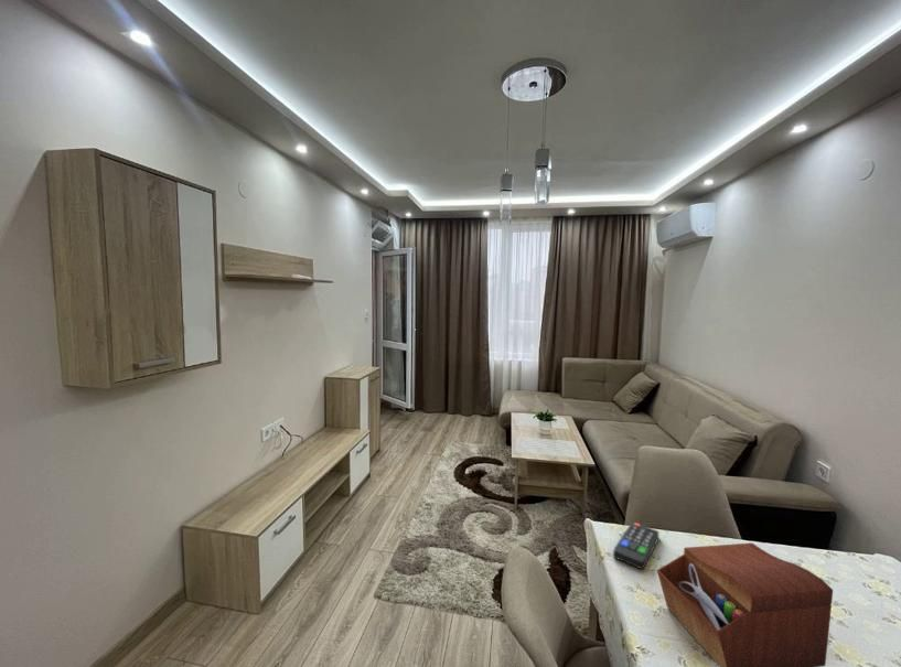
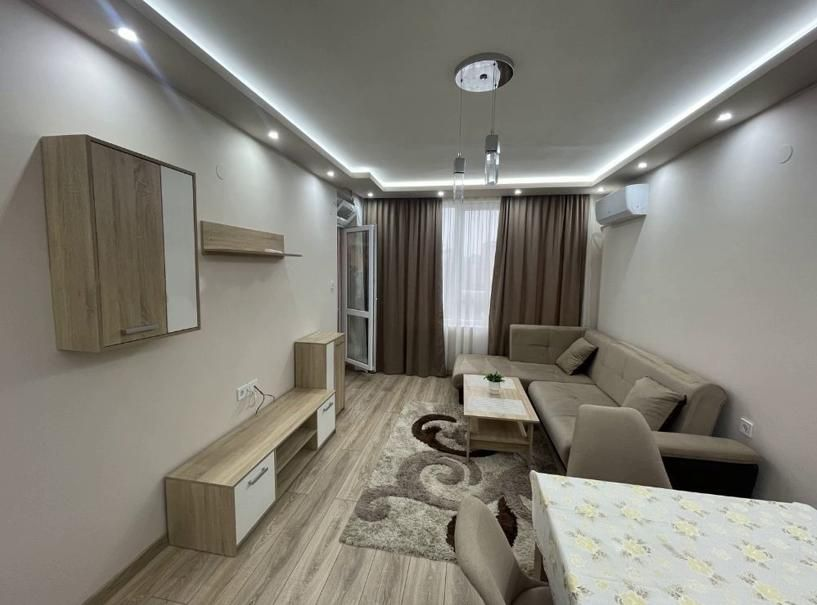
- sewing box (733, 596)
- remote control (636, 542)
